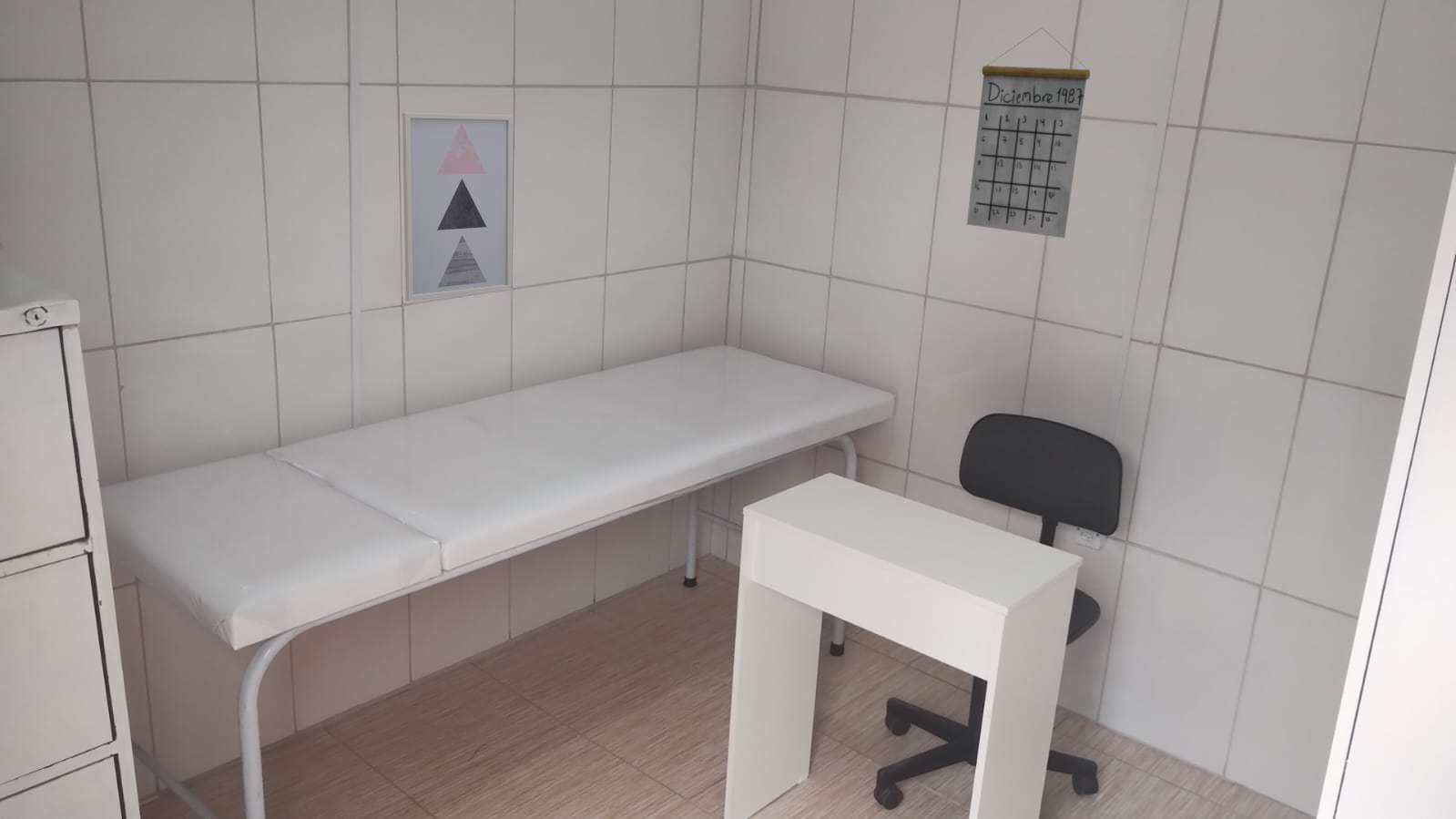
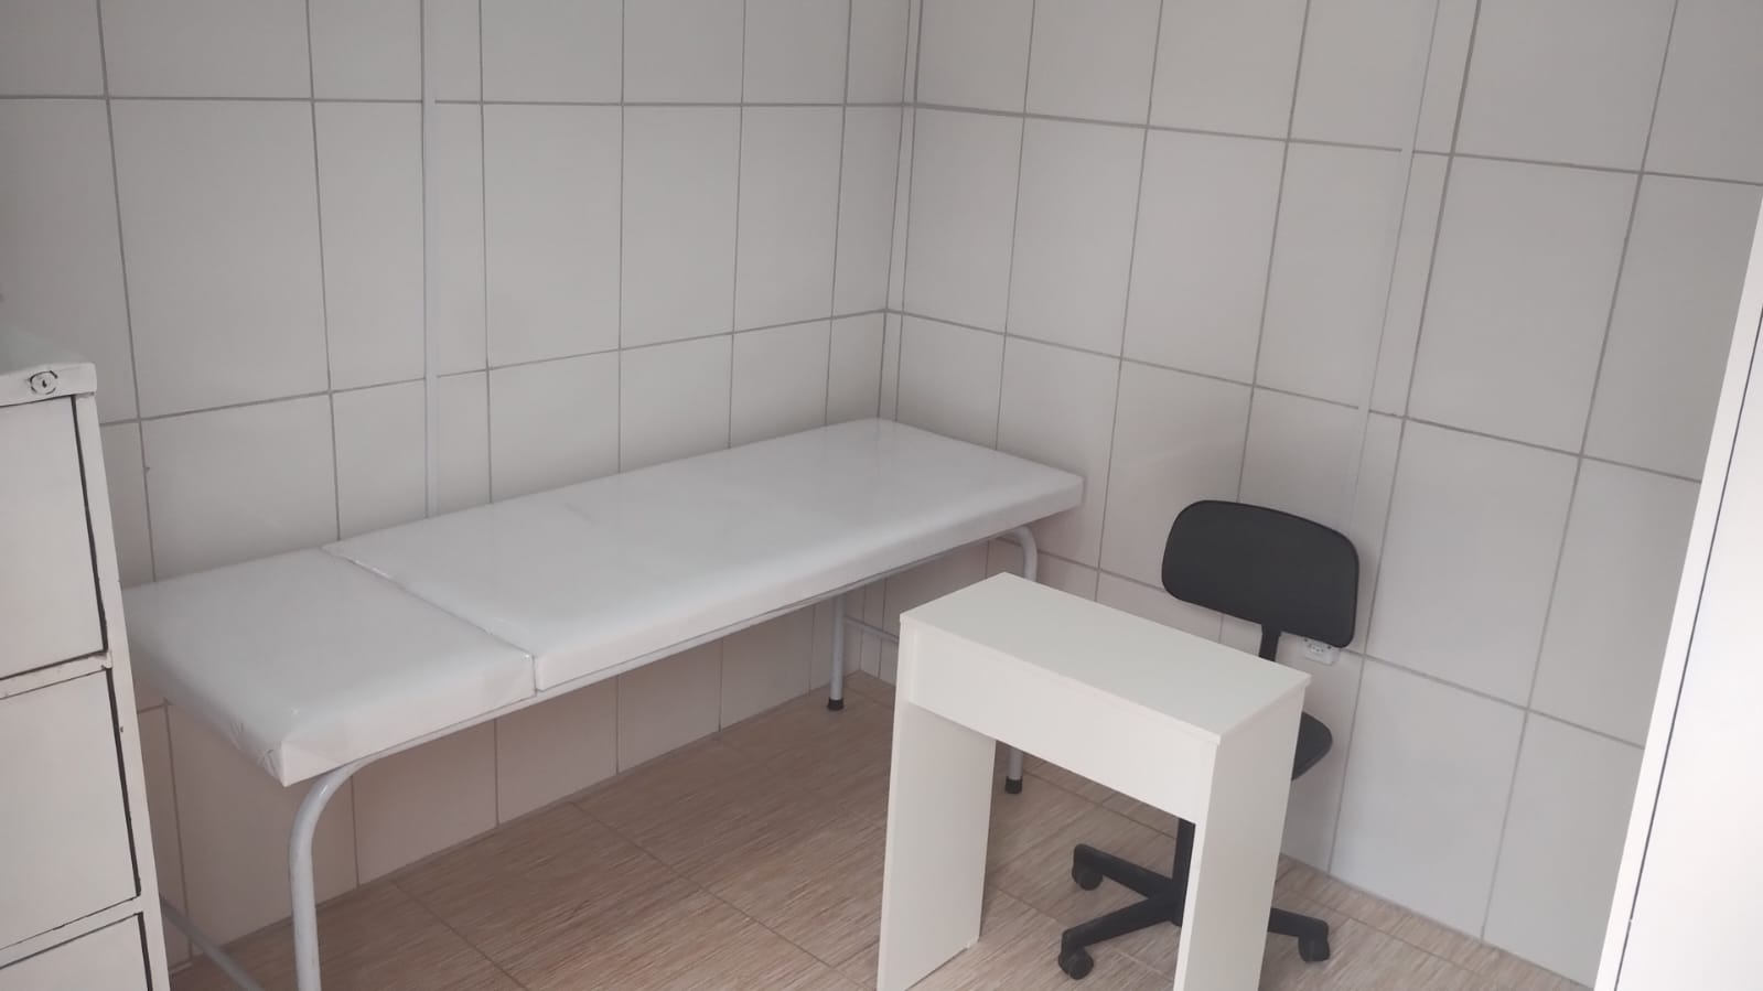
- calendar (1027, 131)
- wall art (460, 206)
